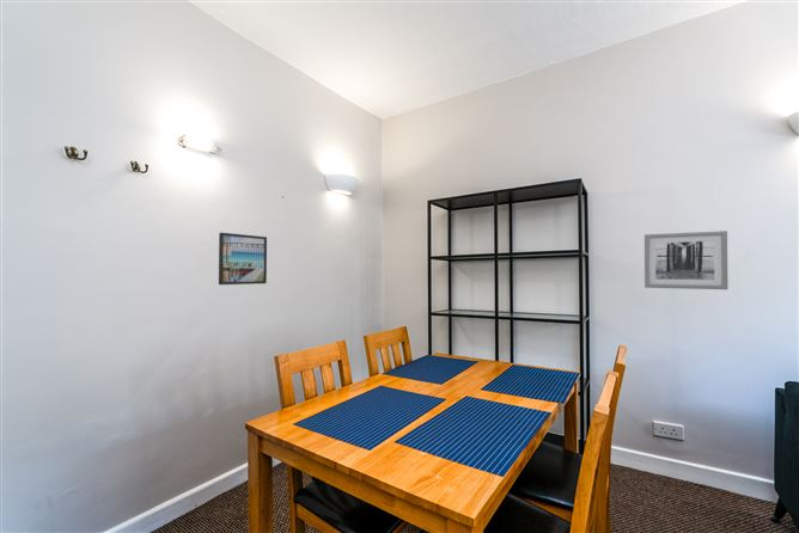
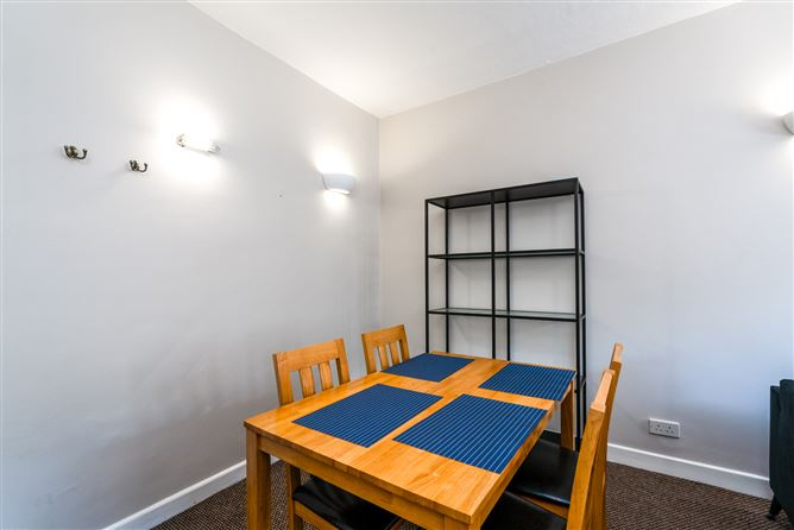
- wall art (683, 261)
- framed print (244, 259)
